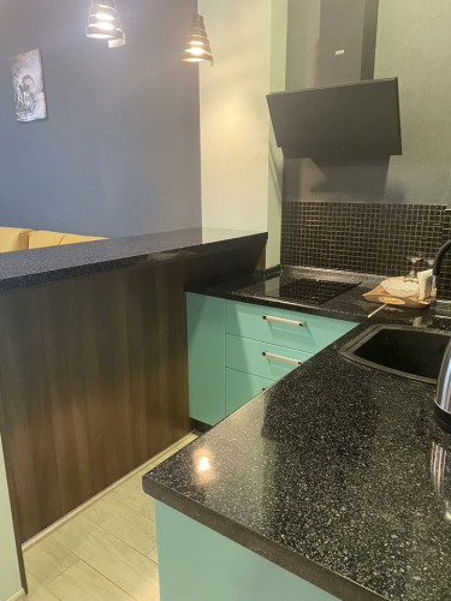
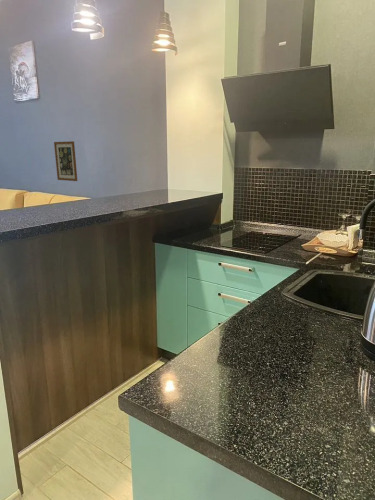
+ wall art (65, 161)
